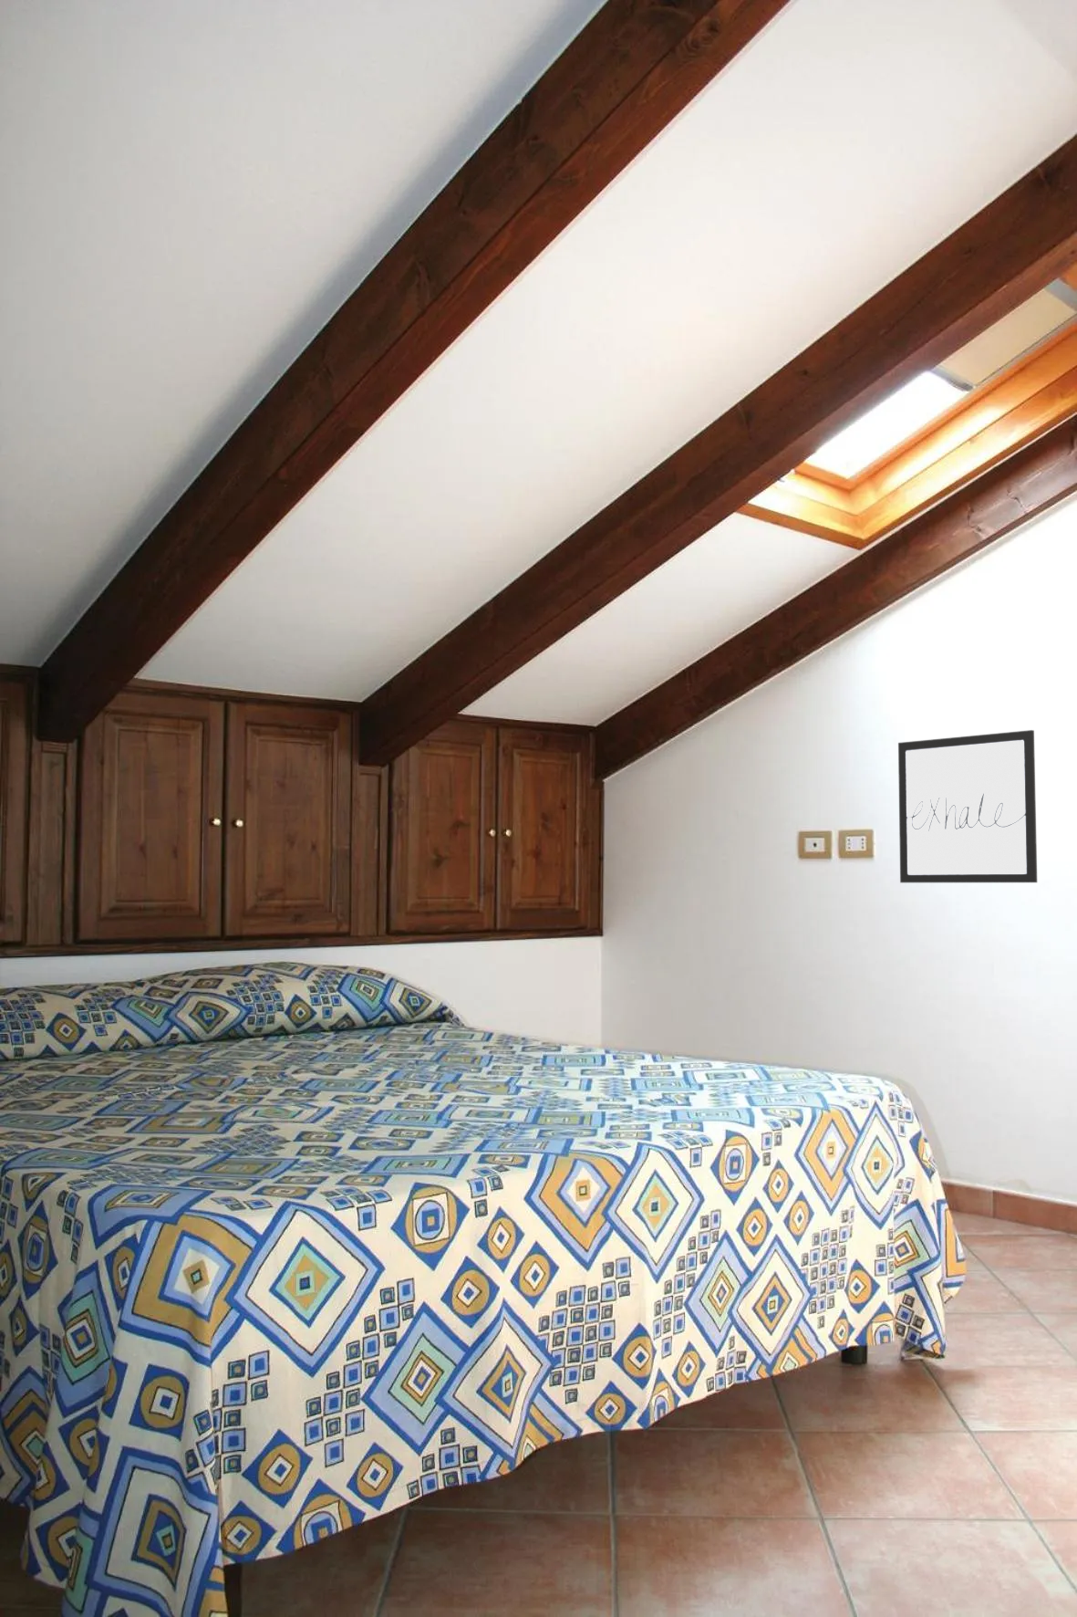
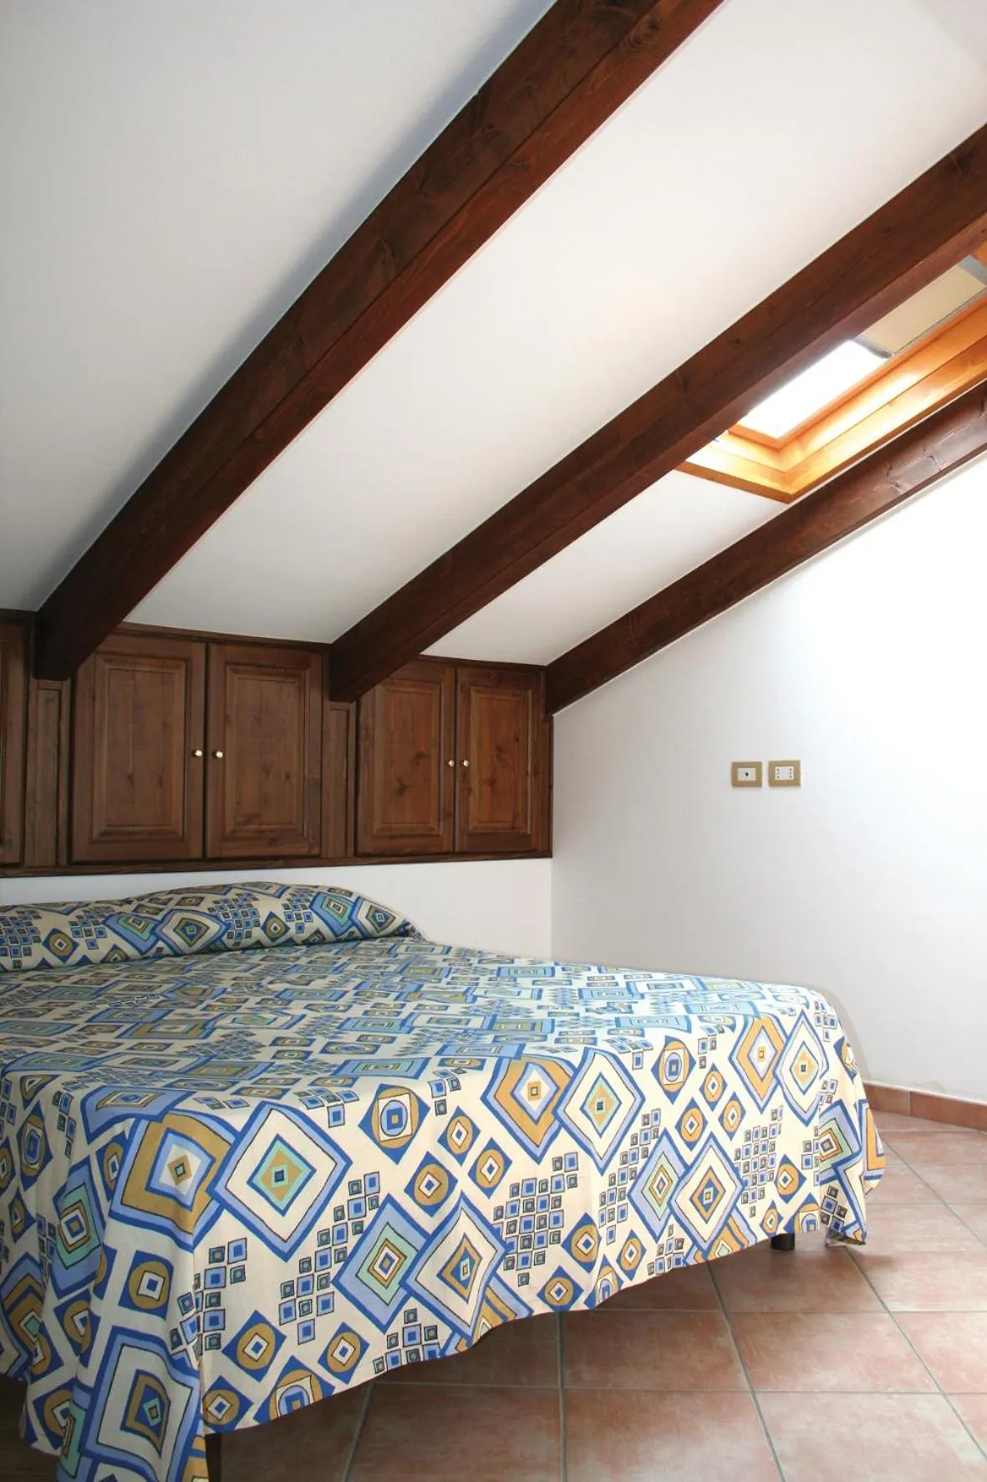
- wall art (964, 809)
